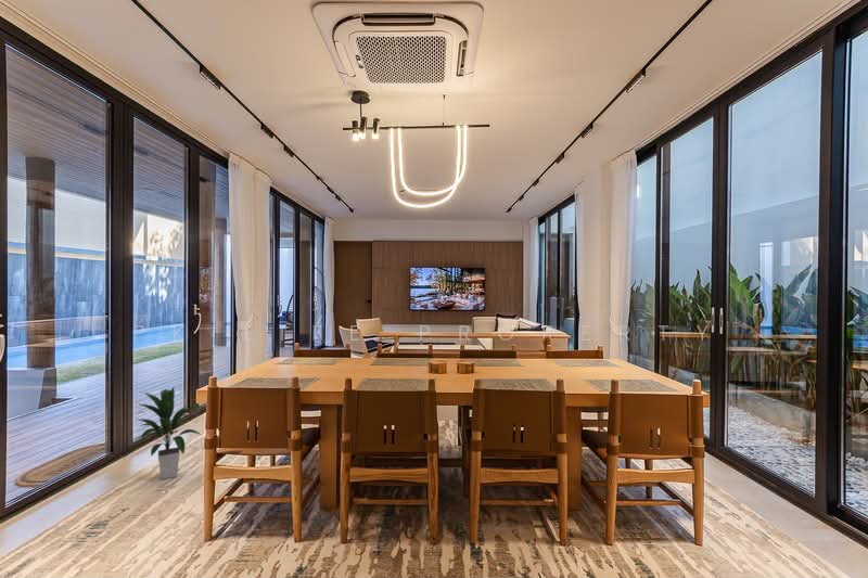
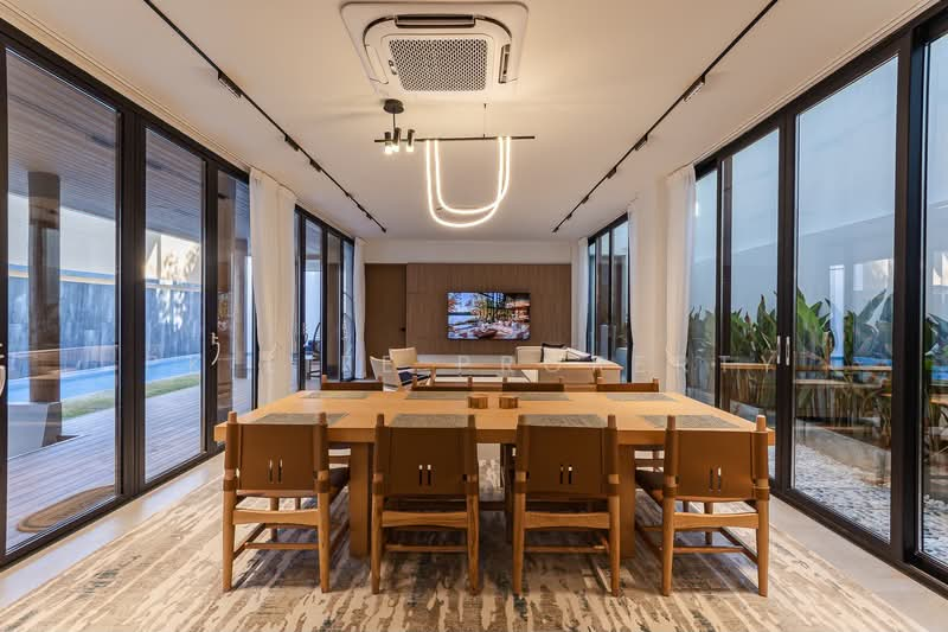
- indoor plant (165, 431)
